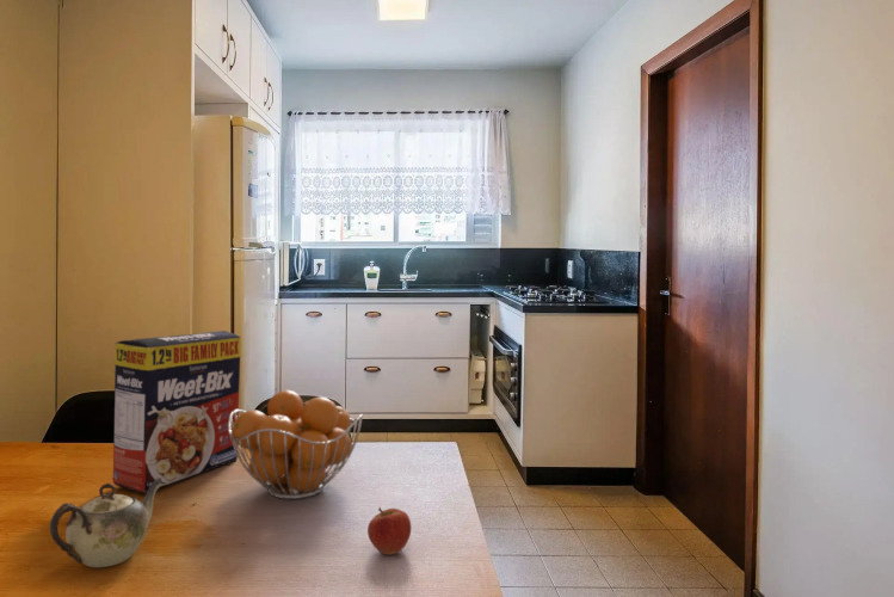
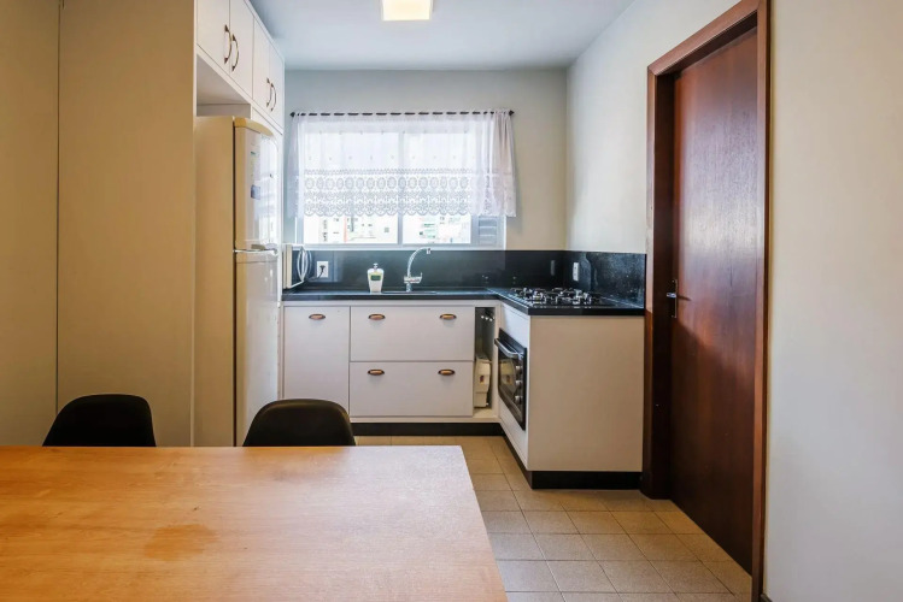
- cereal box (180, 404)
- apple (389, 528)
- teapot (113, 518)
- fruit basket (296, 441)
